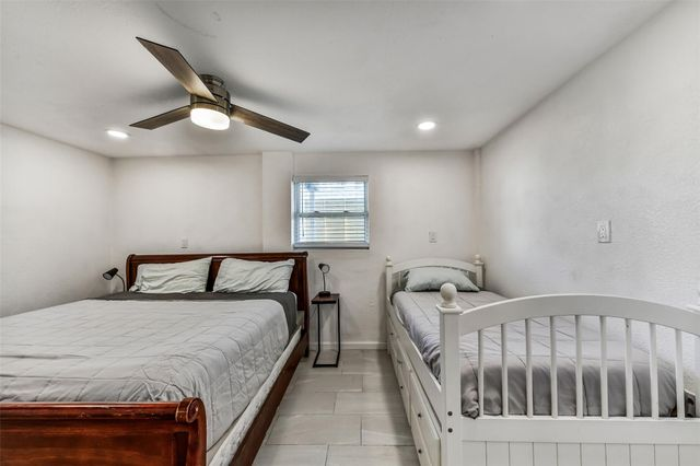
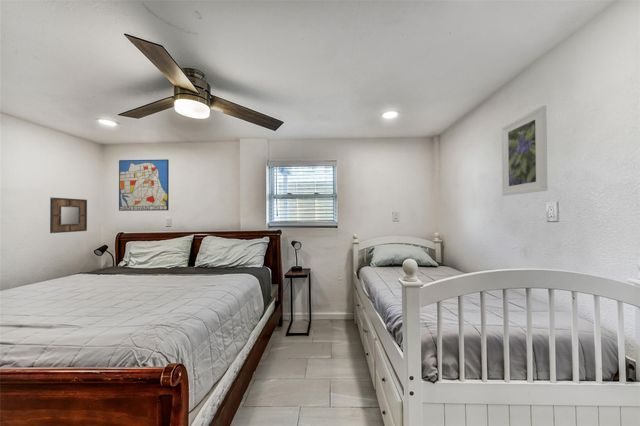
+ home mirror (69, 215)
+ wall art (143, 185)
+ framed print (521, 155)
